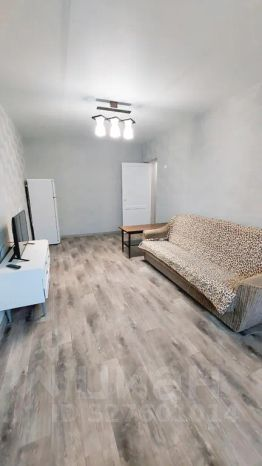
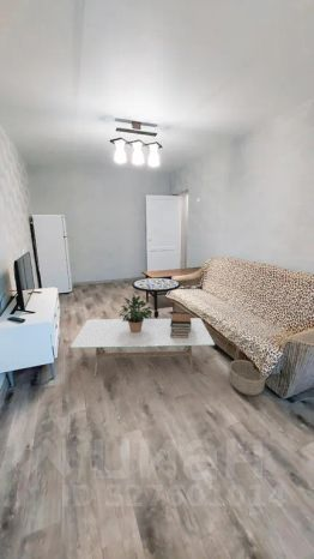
+ potted plant (134, 314)
+ side table (156, 303)
+ book stack (180, 324)
+ coffee table (144, 345)
+ basket (247, 365)
